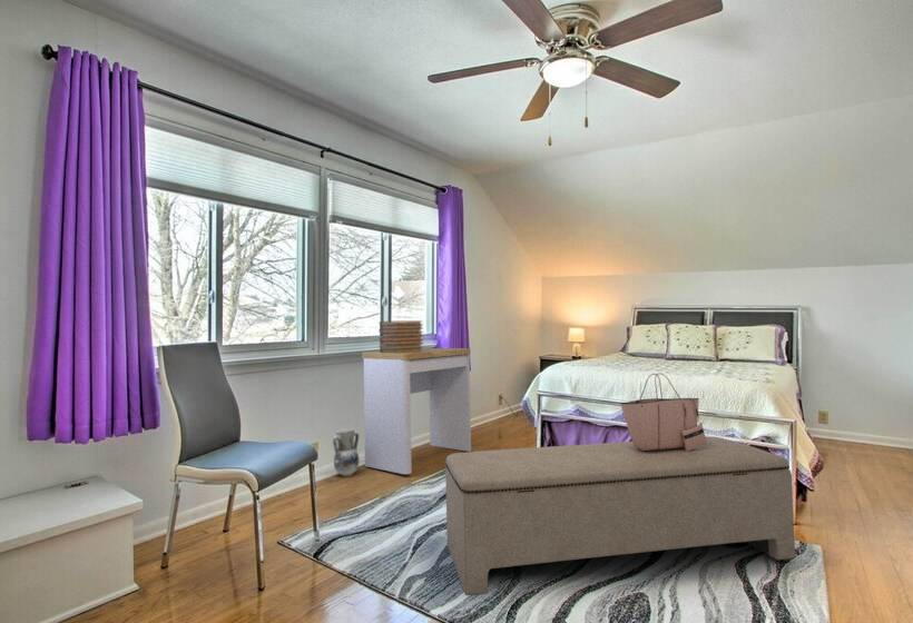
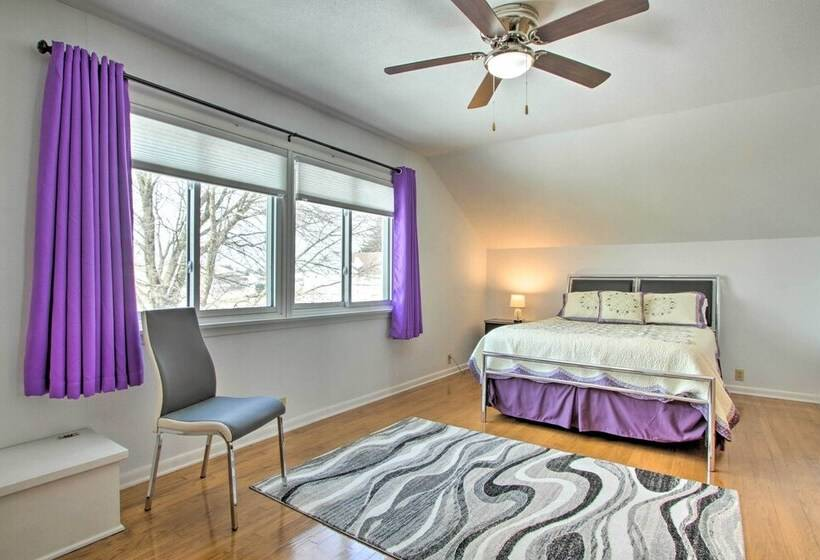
- tote bag (661, 409)
- book stack (401, 336)
- vase (345, 452)
- bench (612, 502)
- desk (410, 404)
